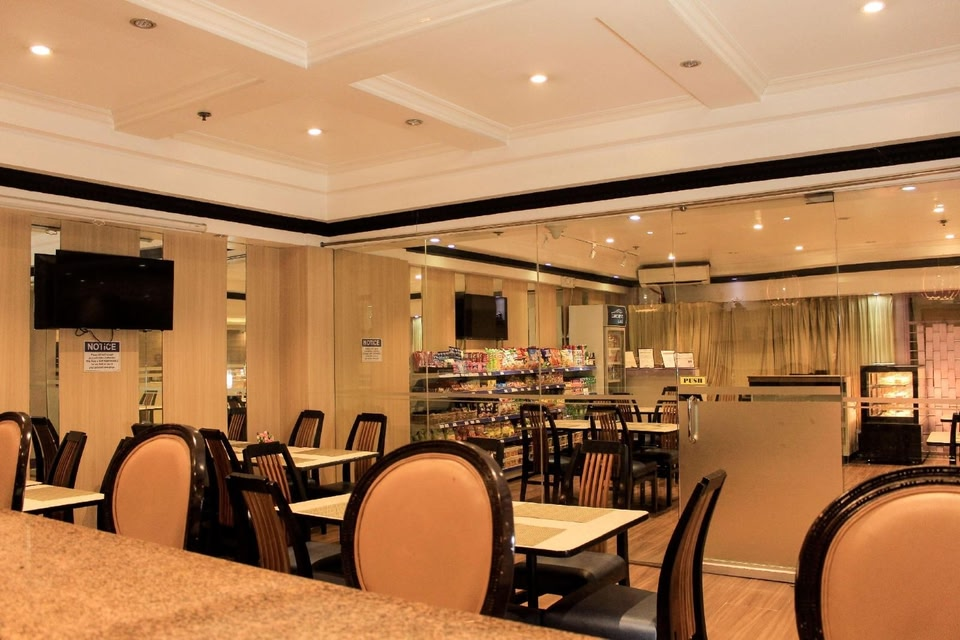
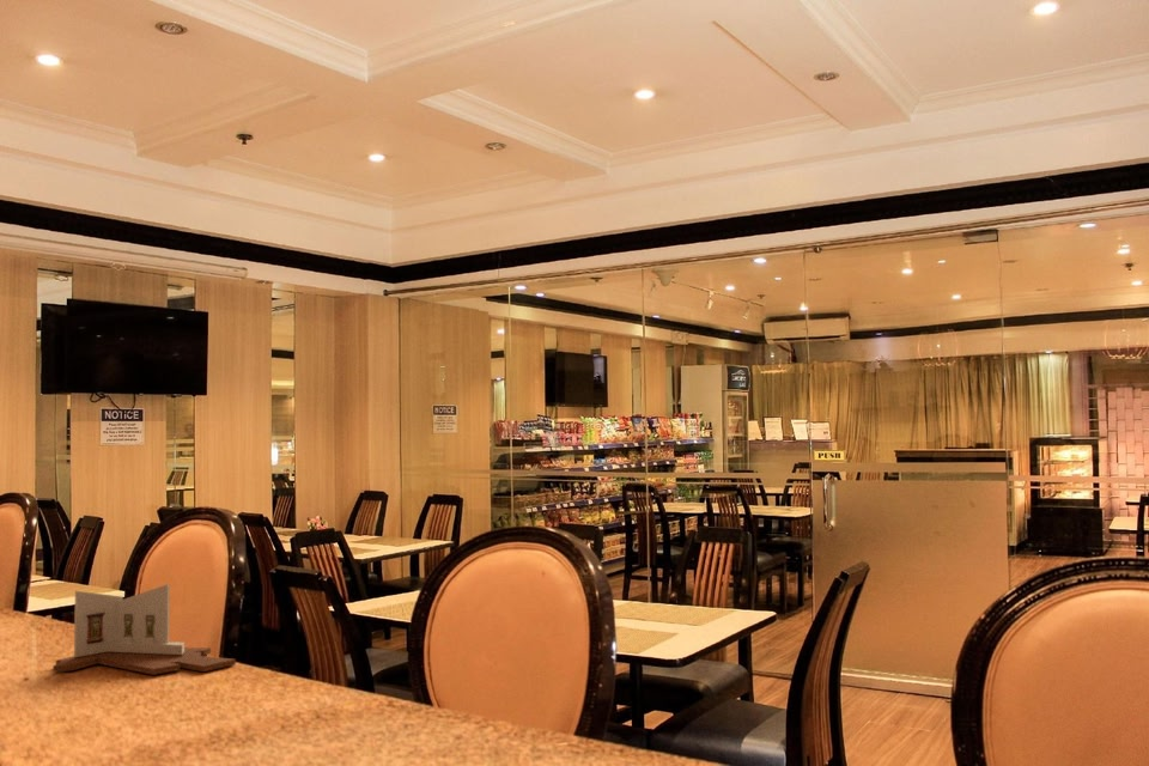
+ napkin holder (141, 625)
